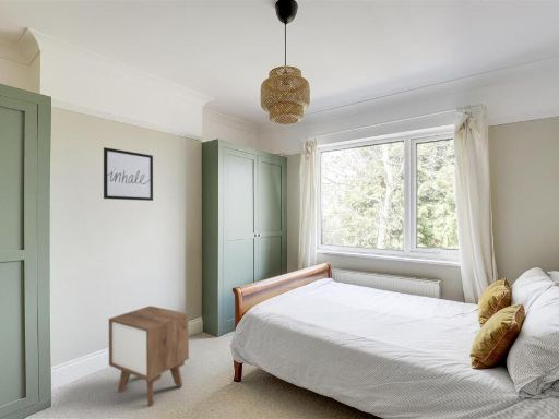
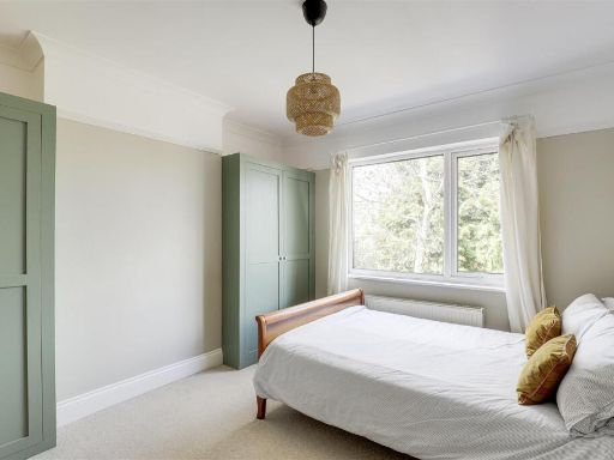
- wall art (129, 176)
- nightstand (151, 351)
